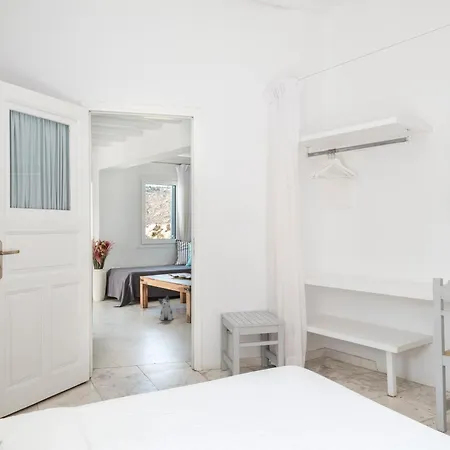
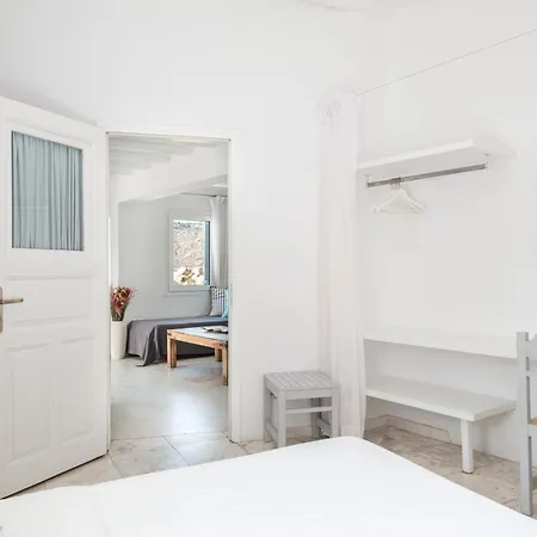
- plush toy (166, 306)
